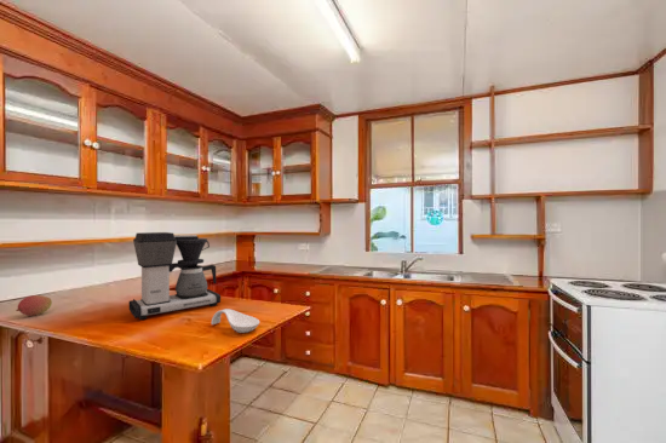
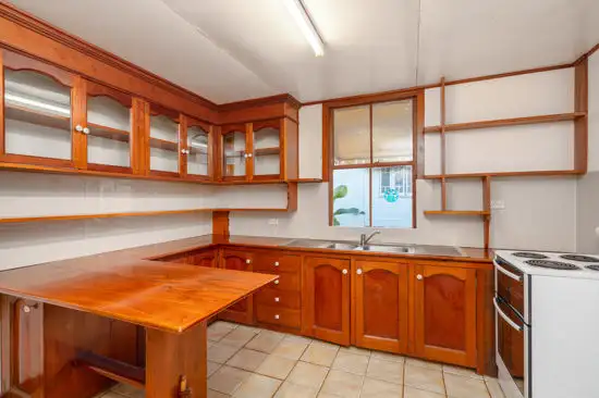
- coffee maker (179, 267)
- fruit (34, 305)
- spoon rest (234, 320)
